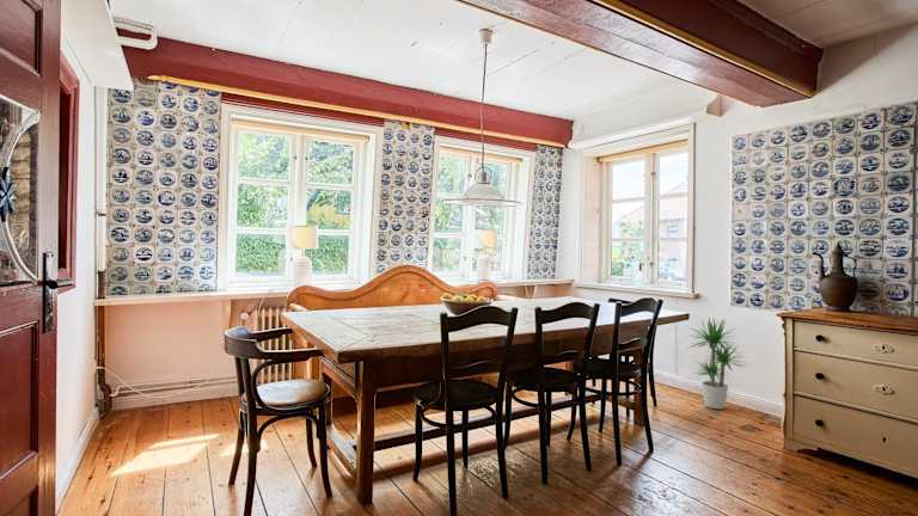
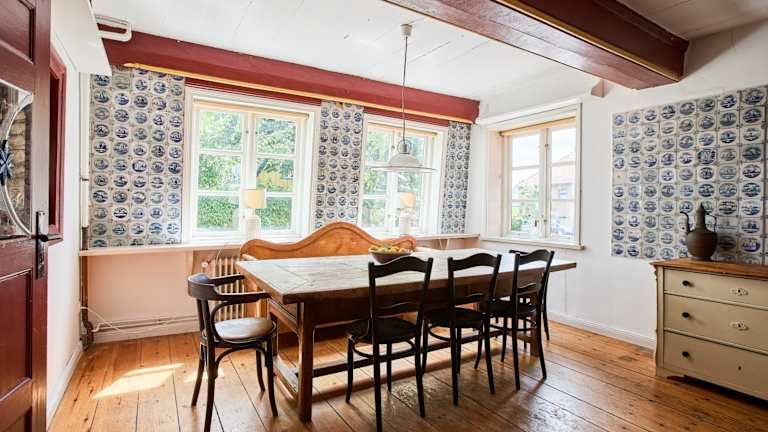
- potted plant (716, 362)
